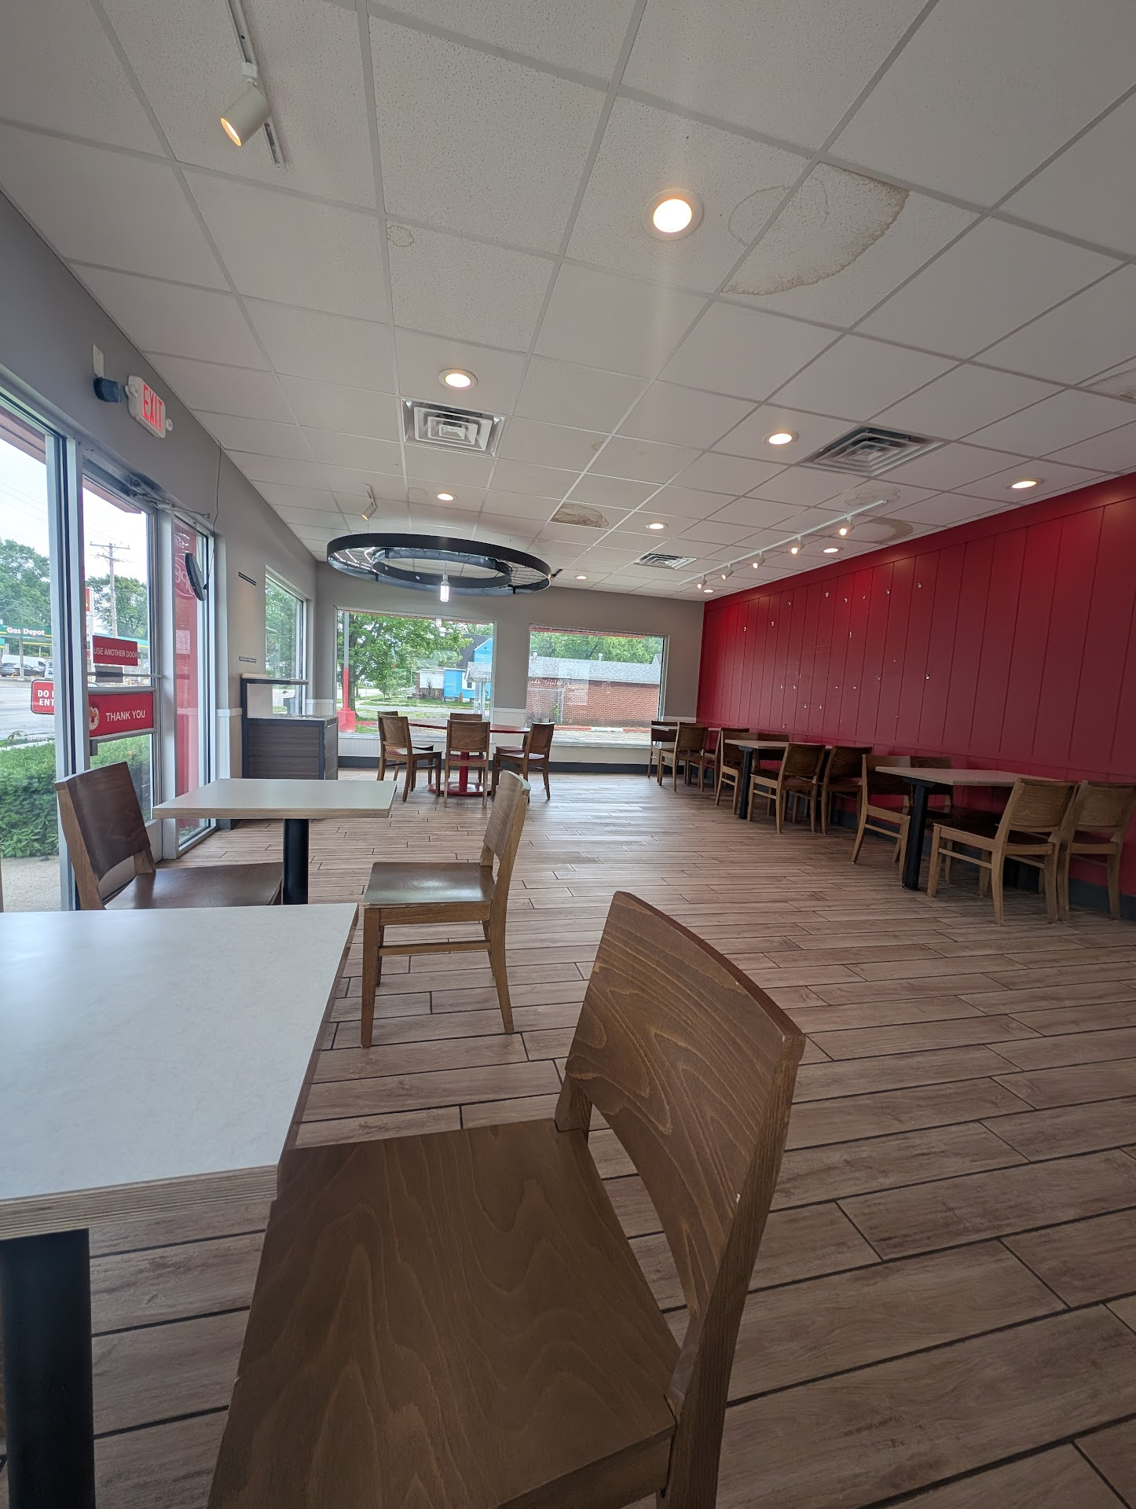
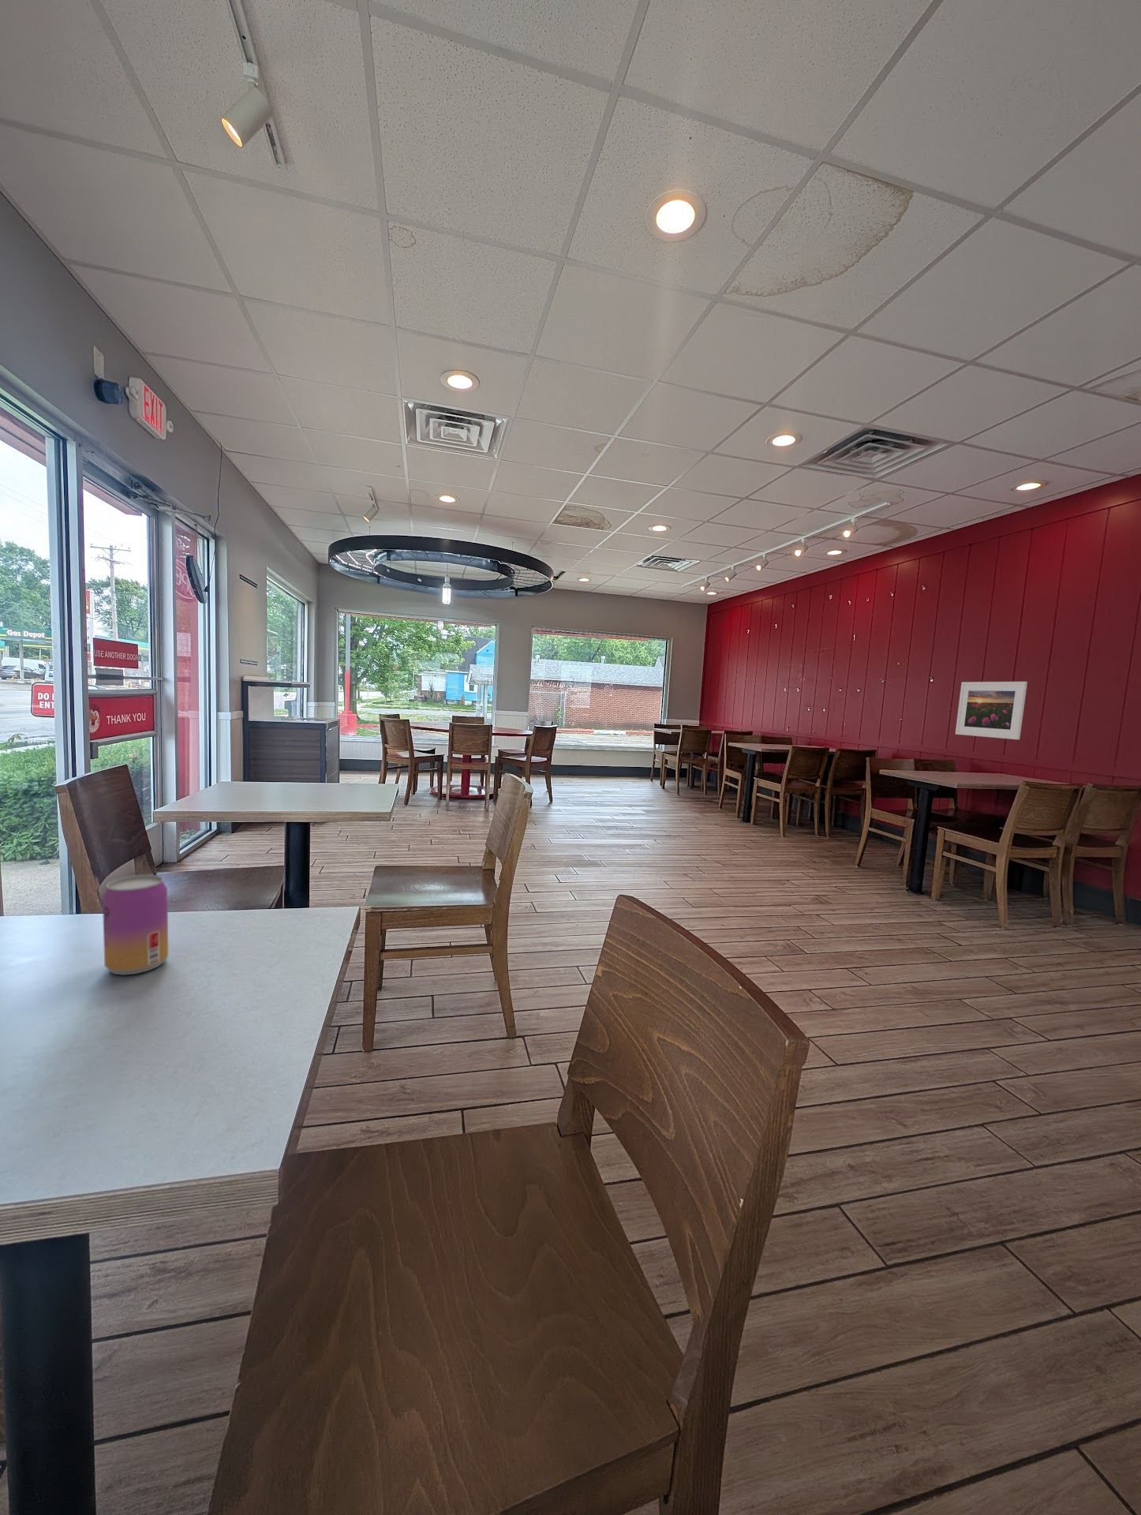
+ beverage can (137, 923)
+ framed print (989, 710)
